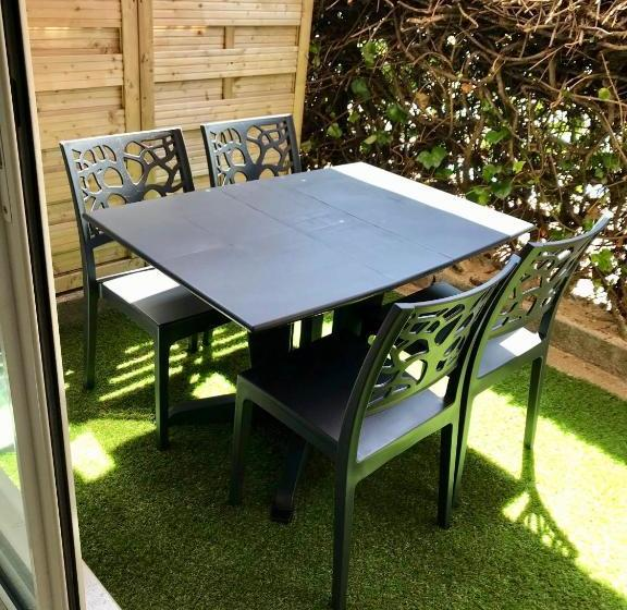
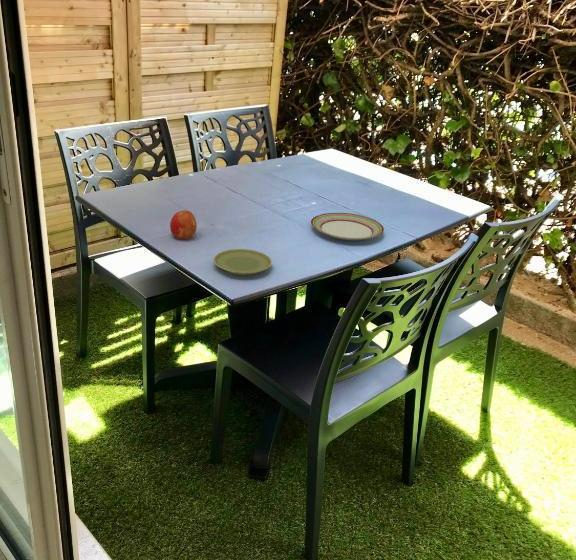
+ plate (242, 263)
+ fruit (183, 224)
+ plate (346, 228)
